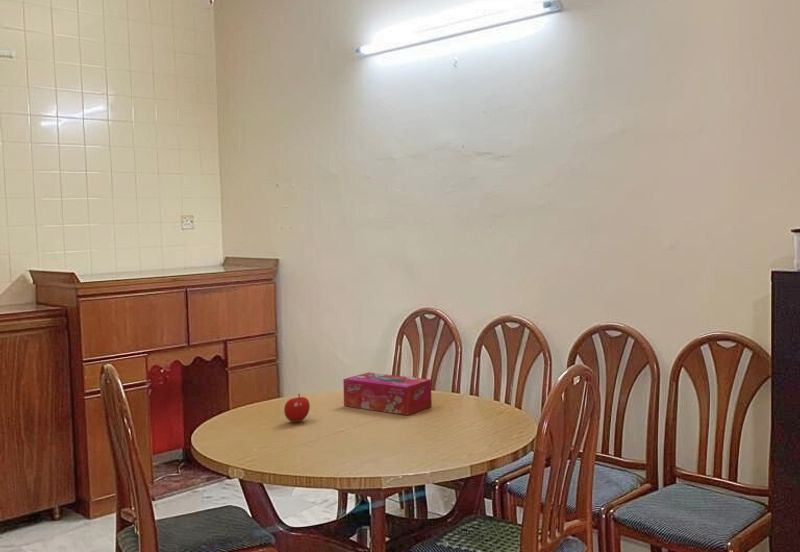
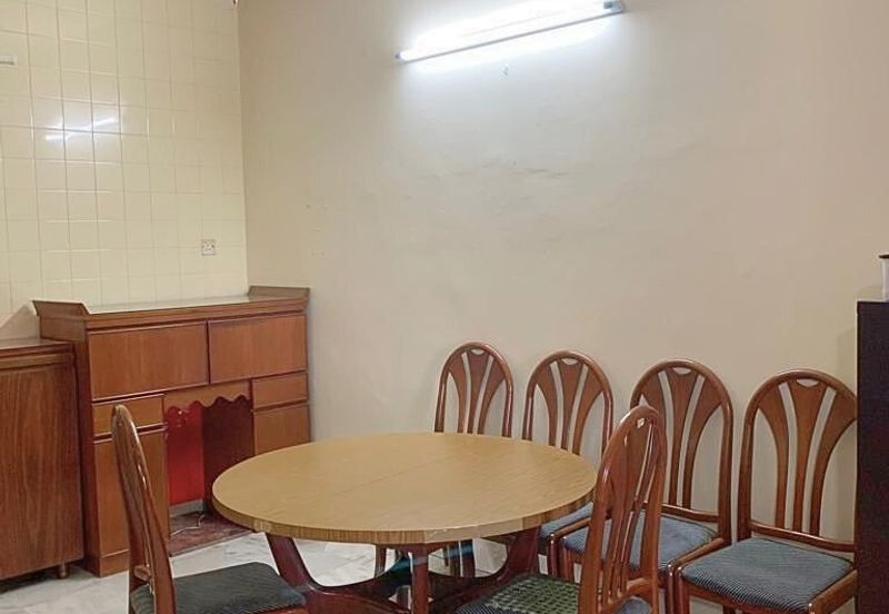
- tissue box (387, 392)
- fruit (297, 407)
